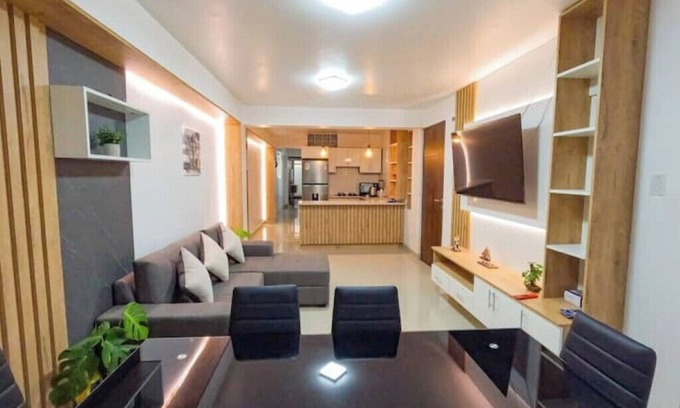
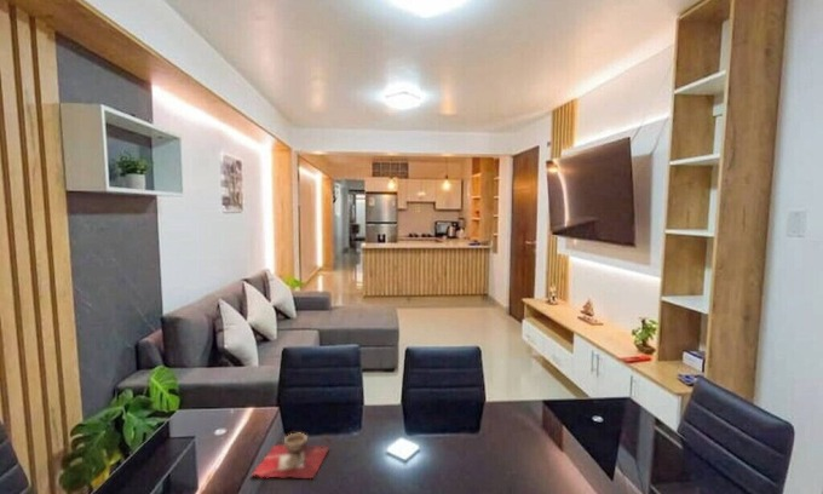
+ decorative bowl (293, 449)
